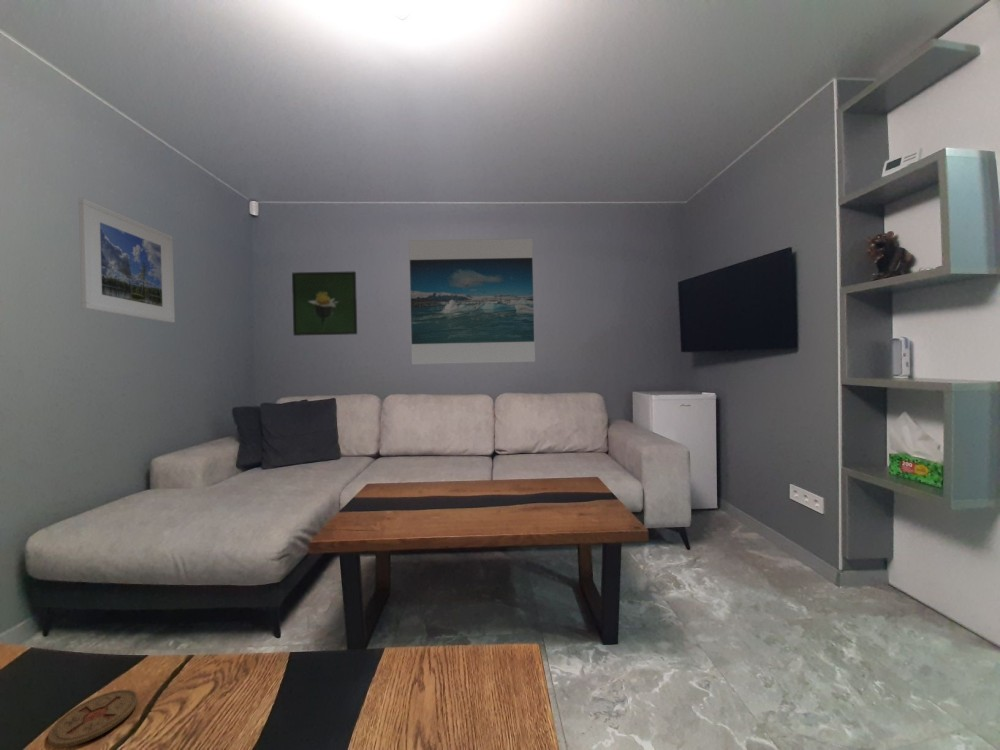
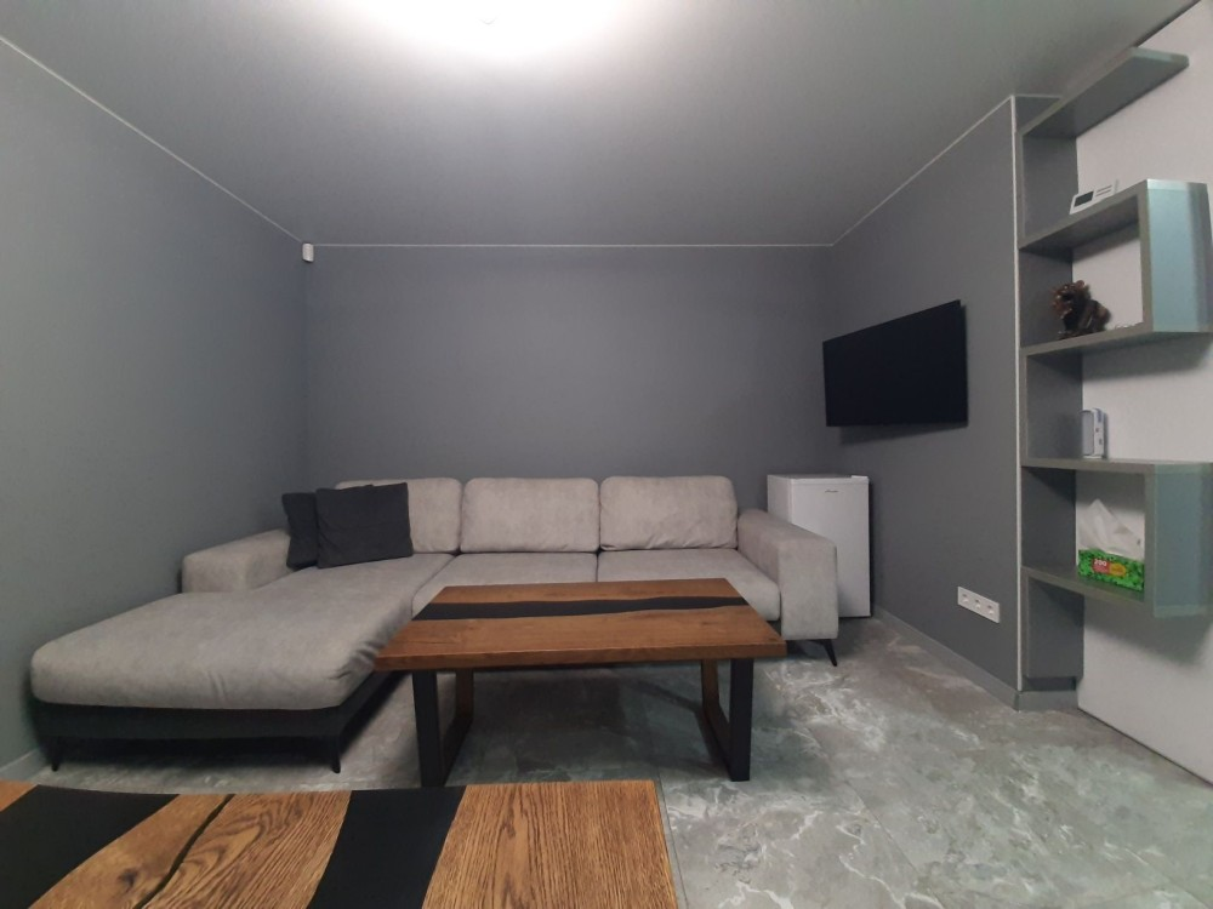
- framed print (132, 268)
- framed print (324, 303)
- coaster (95, 716)
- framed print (472, 301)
